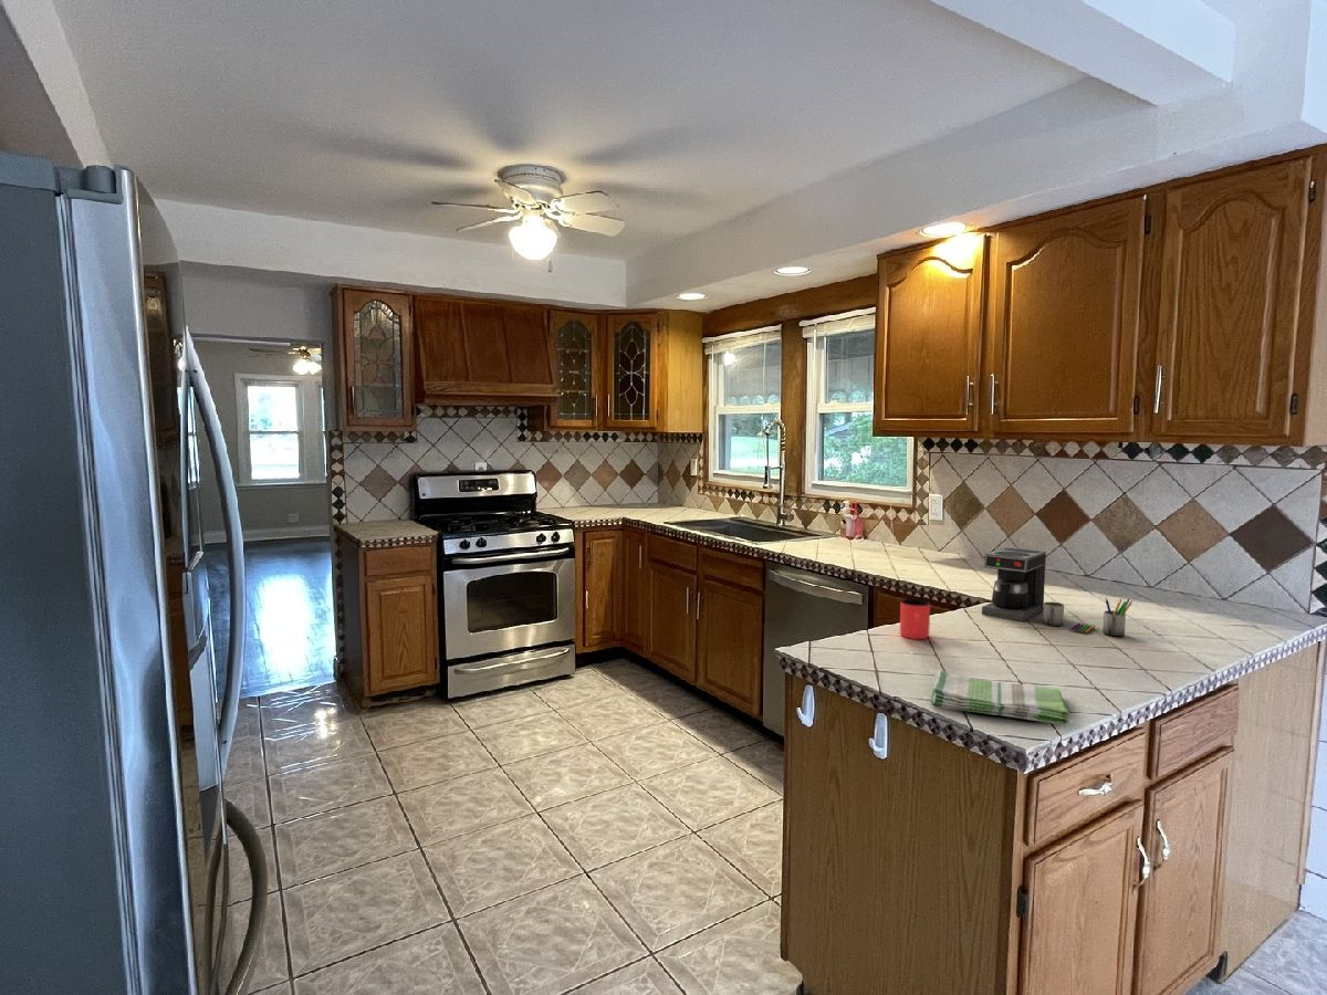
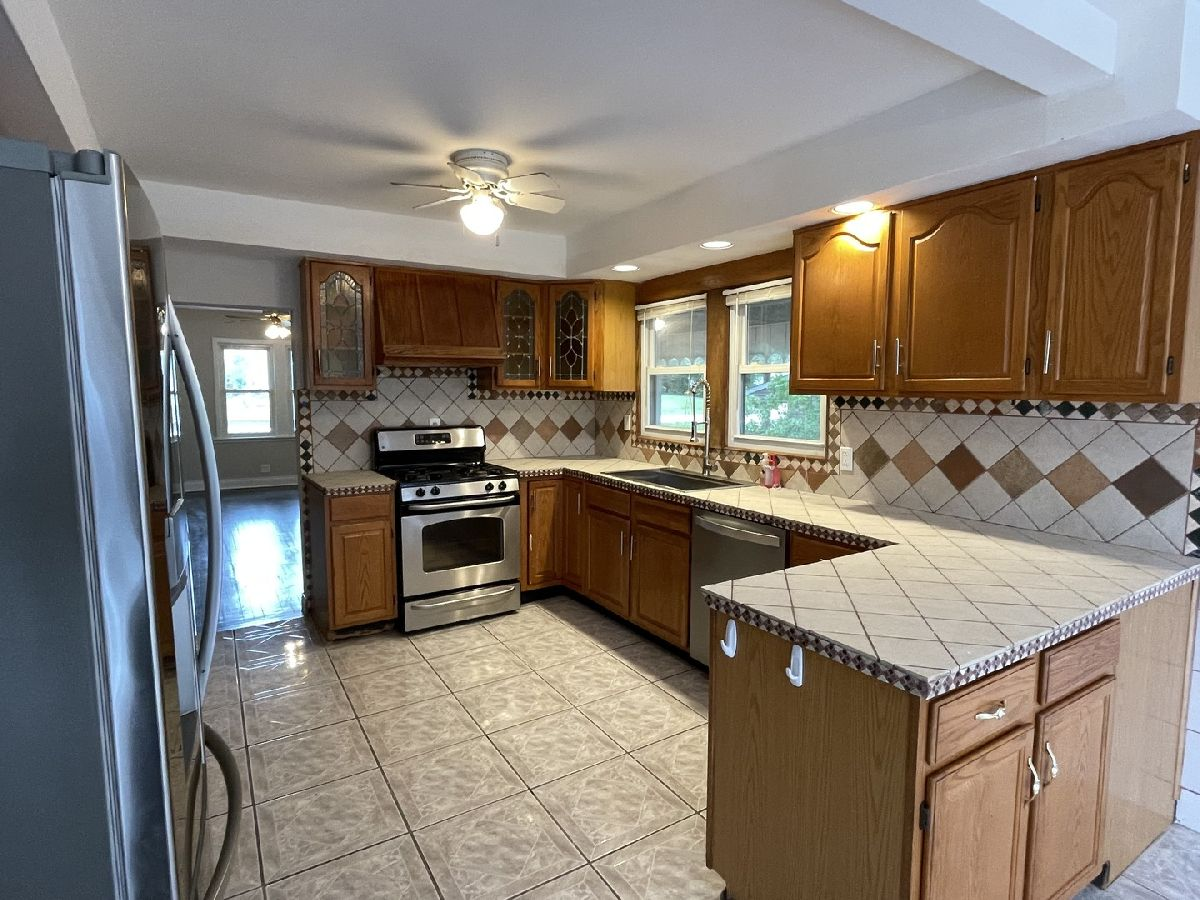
- coffee maker (1059, 603)
- cup (915, 620)
- dish towel (995, 692)
